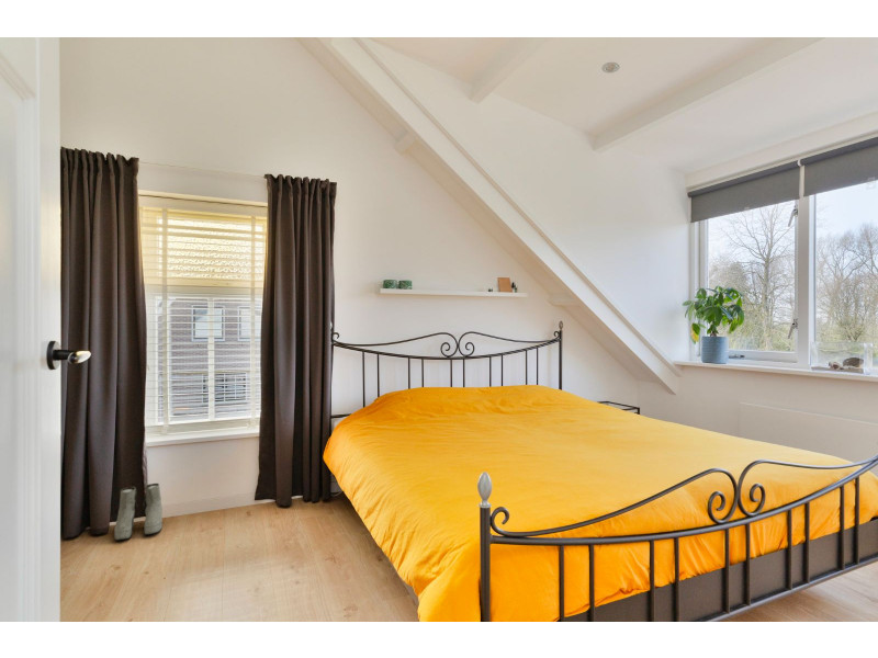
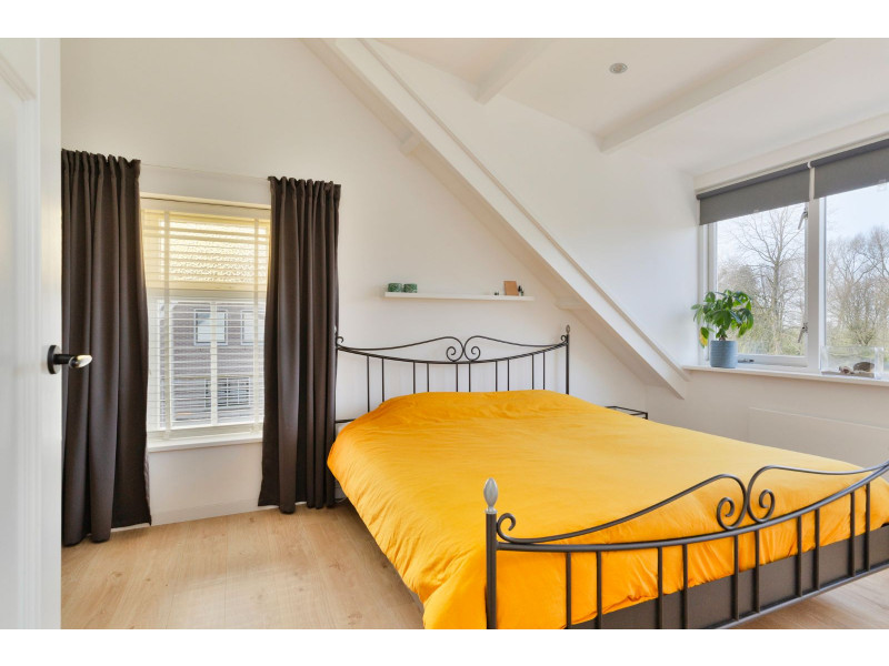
- boots (137, 507)
